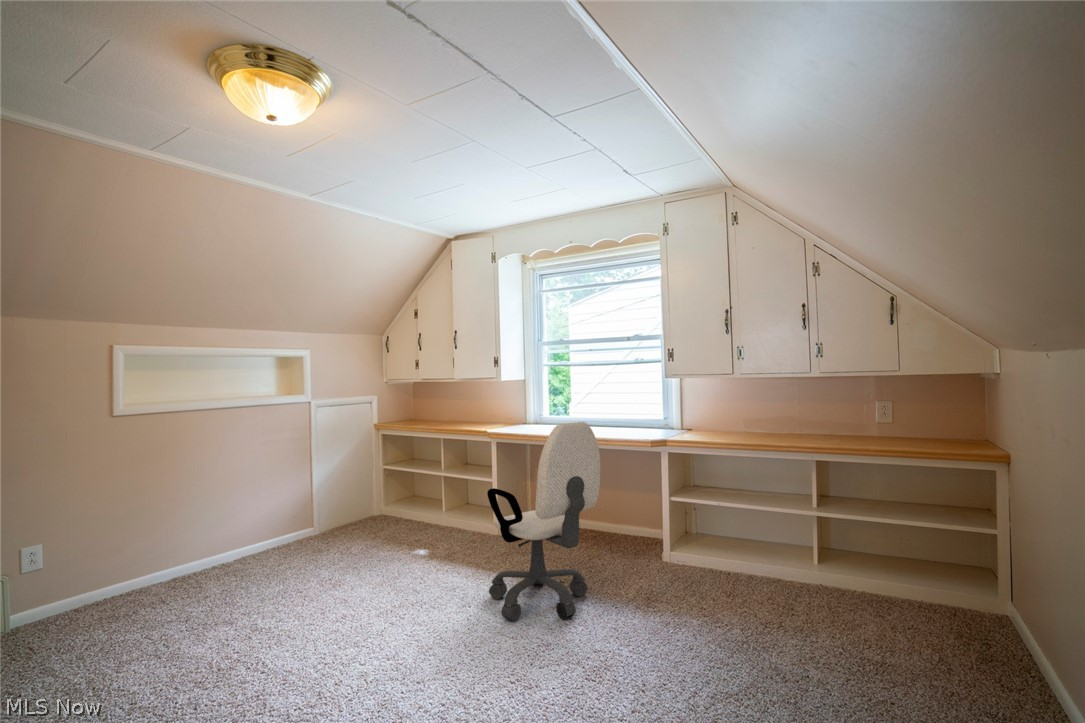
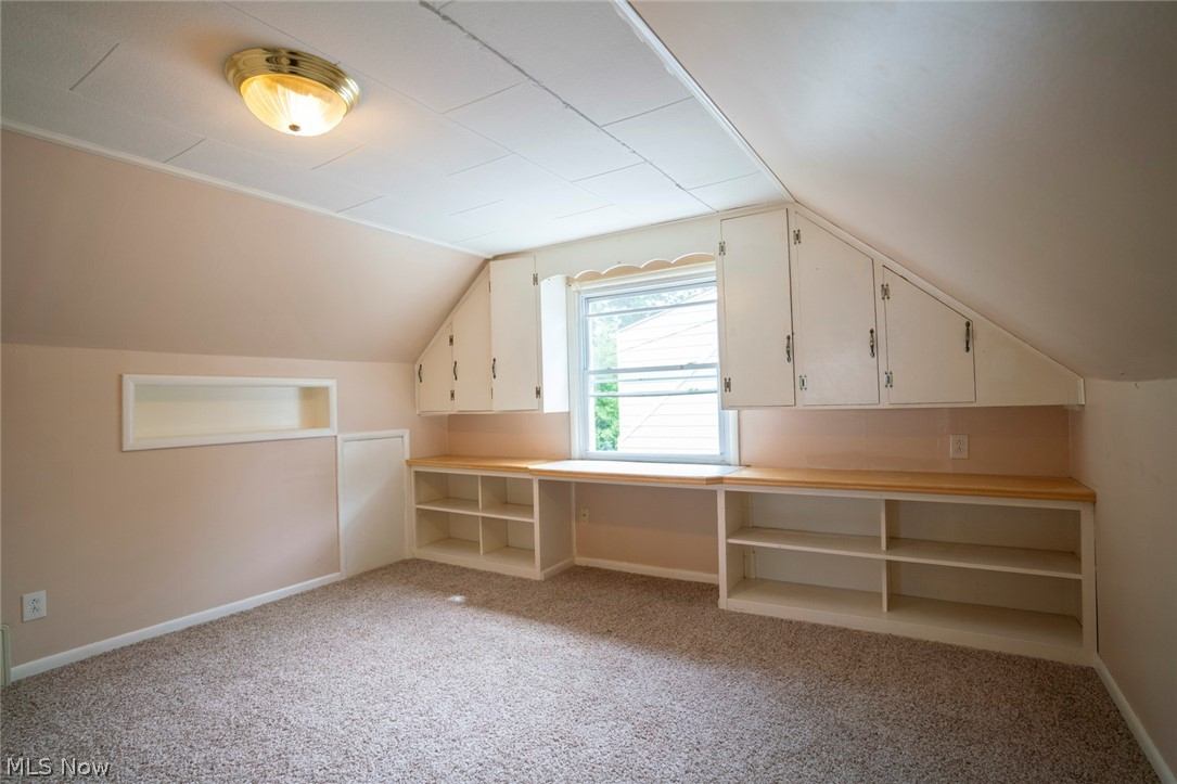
- office chair (543, 512)
